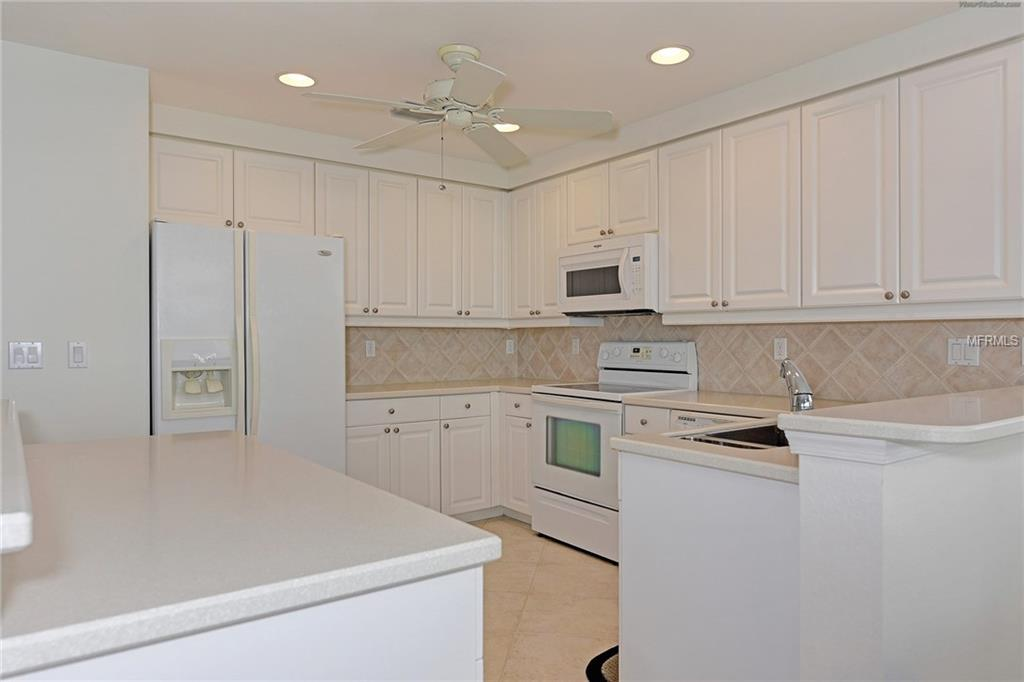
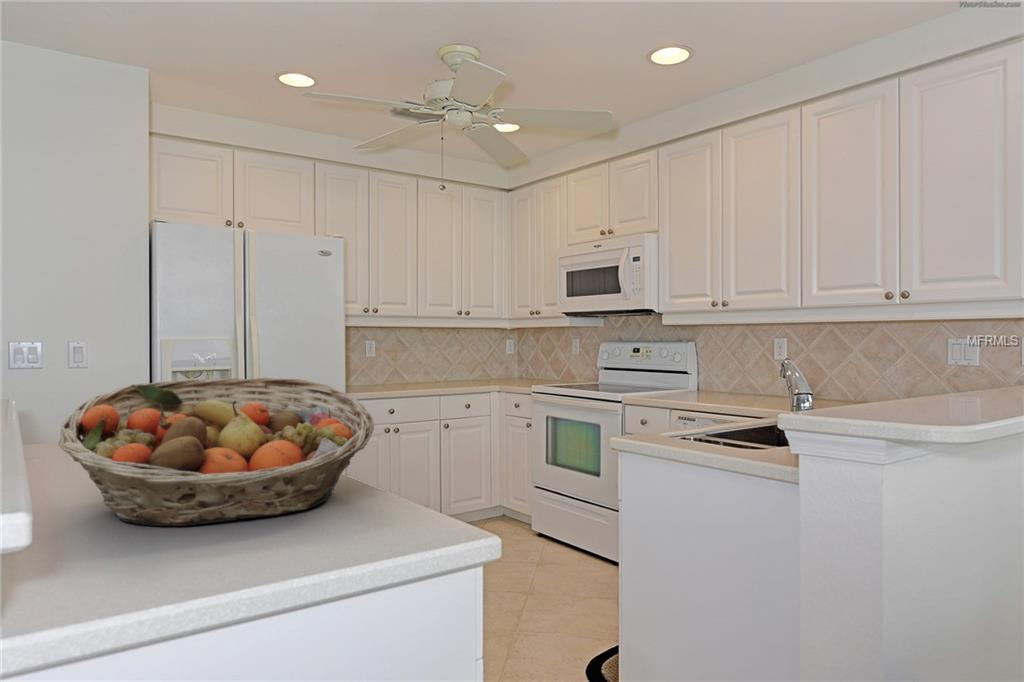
+ fruit basket (229, 441)
